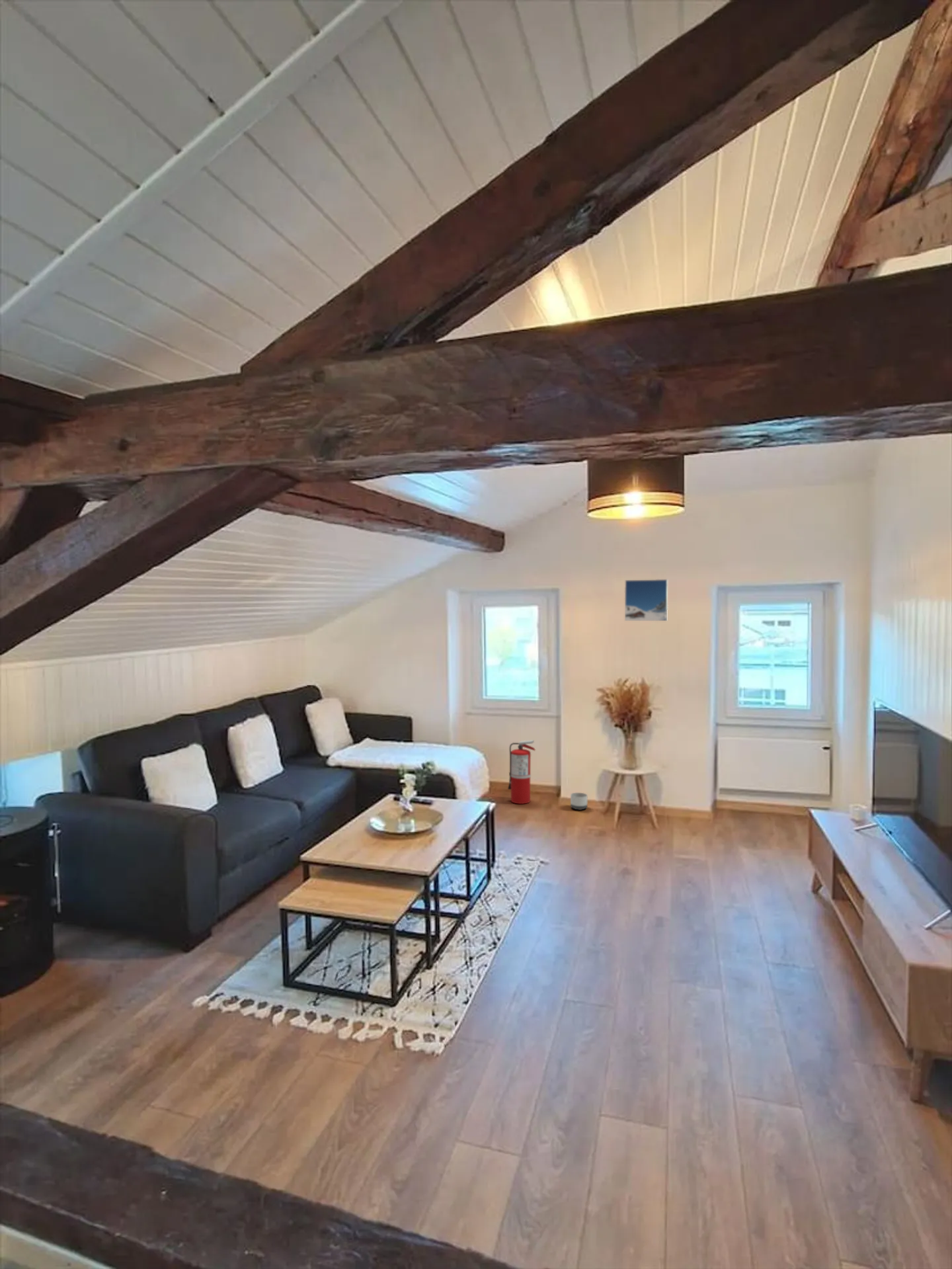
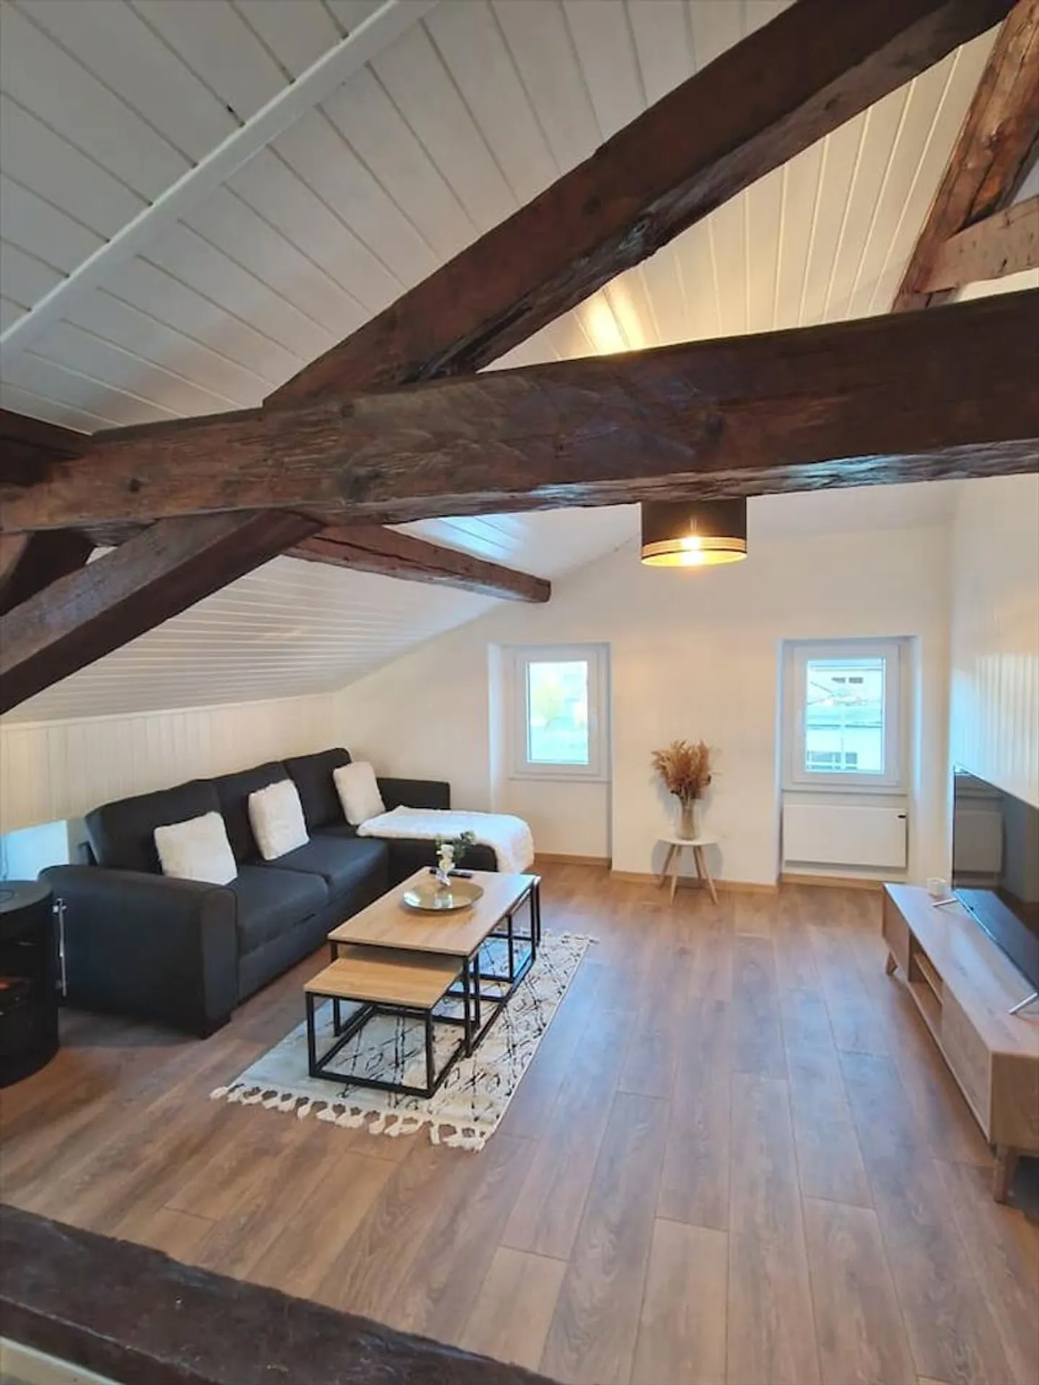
- planter (578, 801)
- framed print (646, 600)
- fire extinguisher (521, 770)
